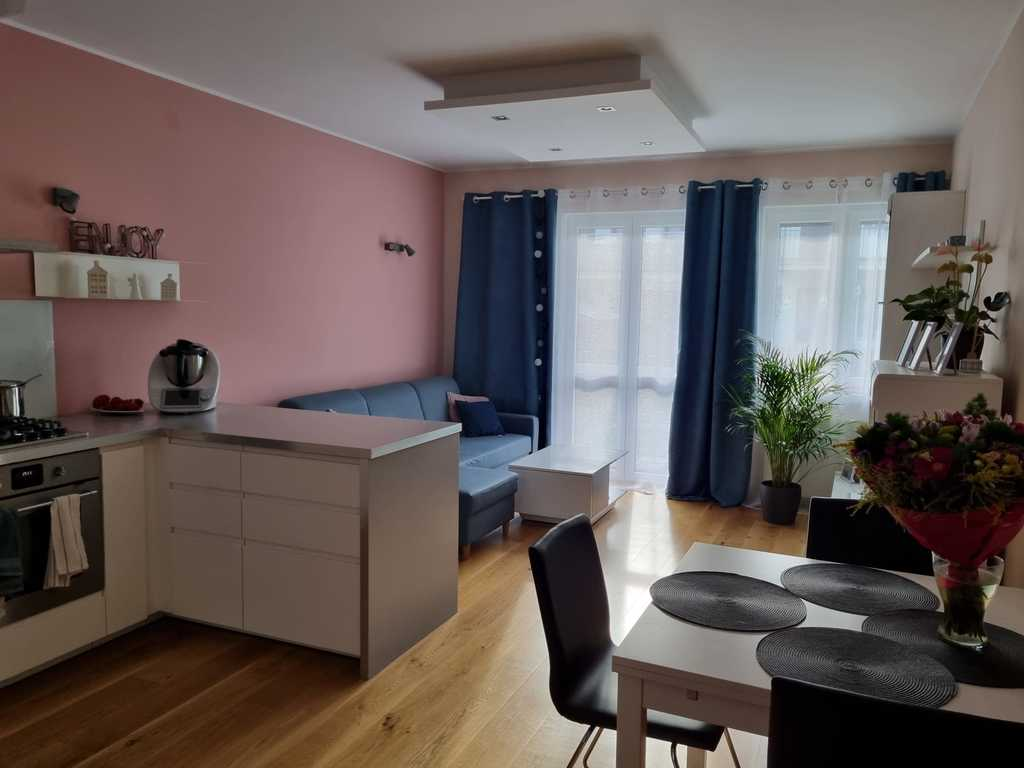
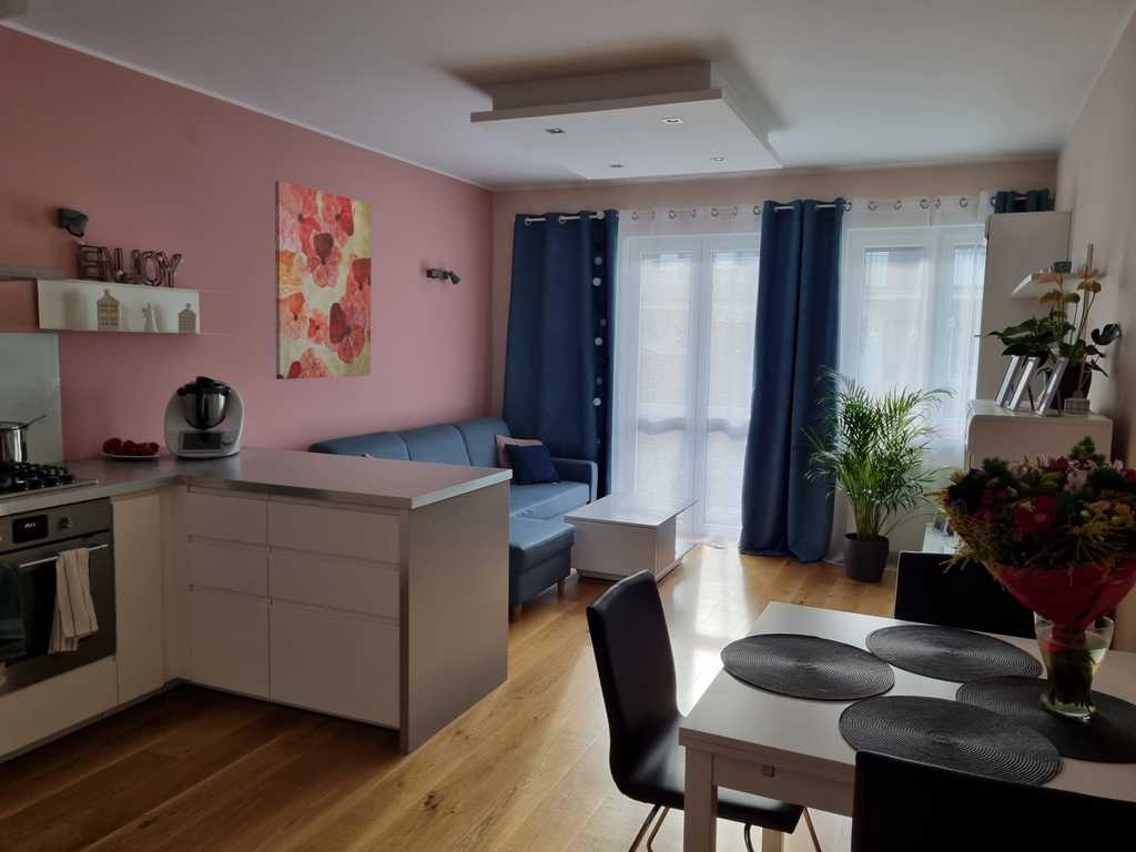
+ wall art (326, 286)
